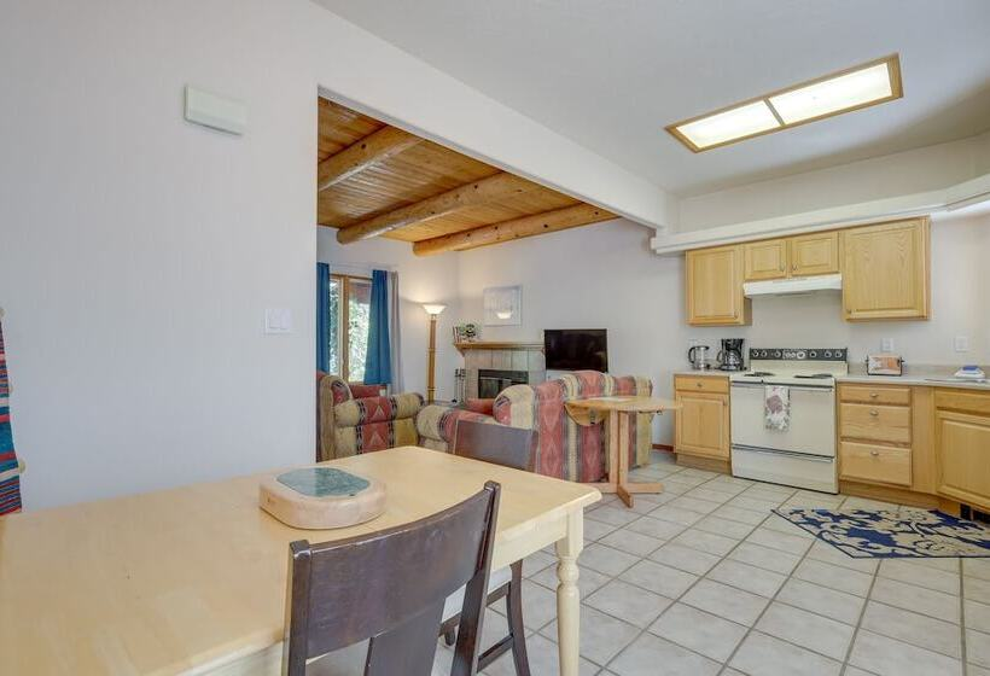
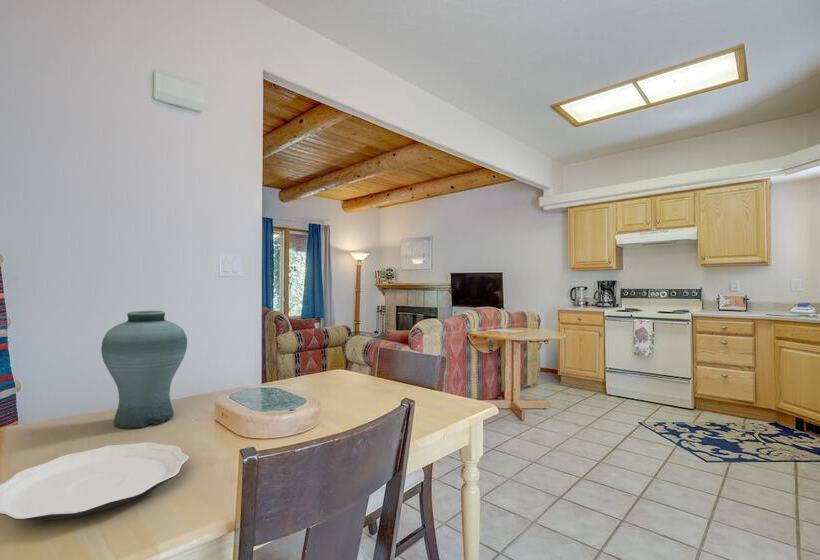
+ plate (97, 478)
+ vase (146, 365)
